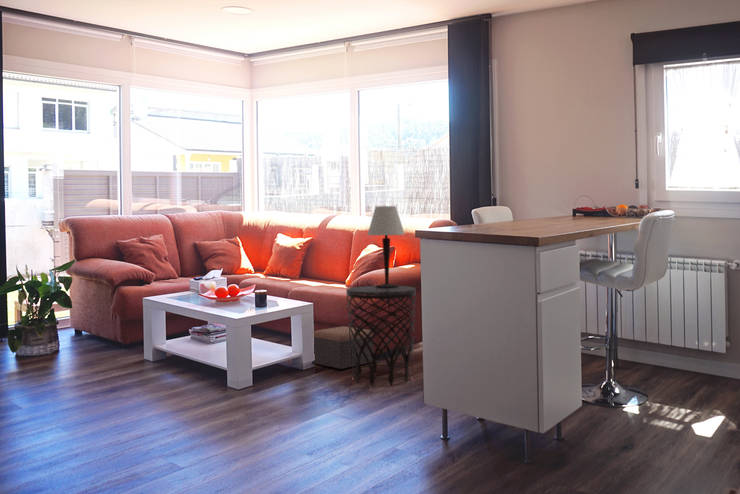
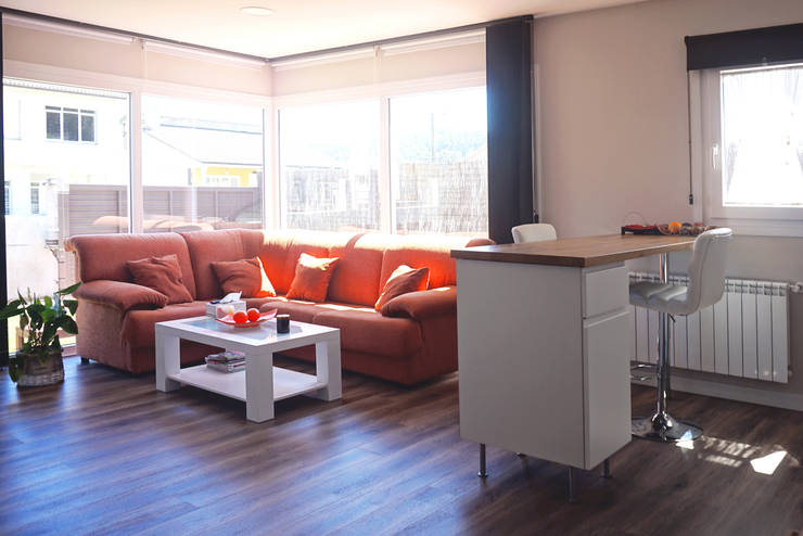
- table lamp (386, 246)
- footstool (342, 346)
- side table (382, 332)
